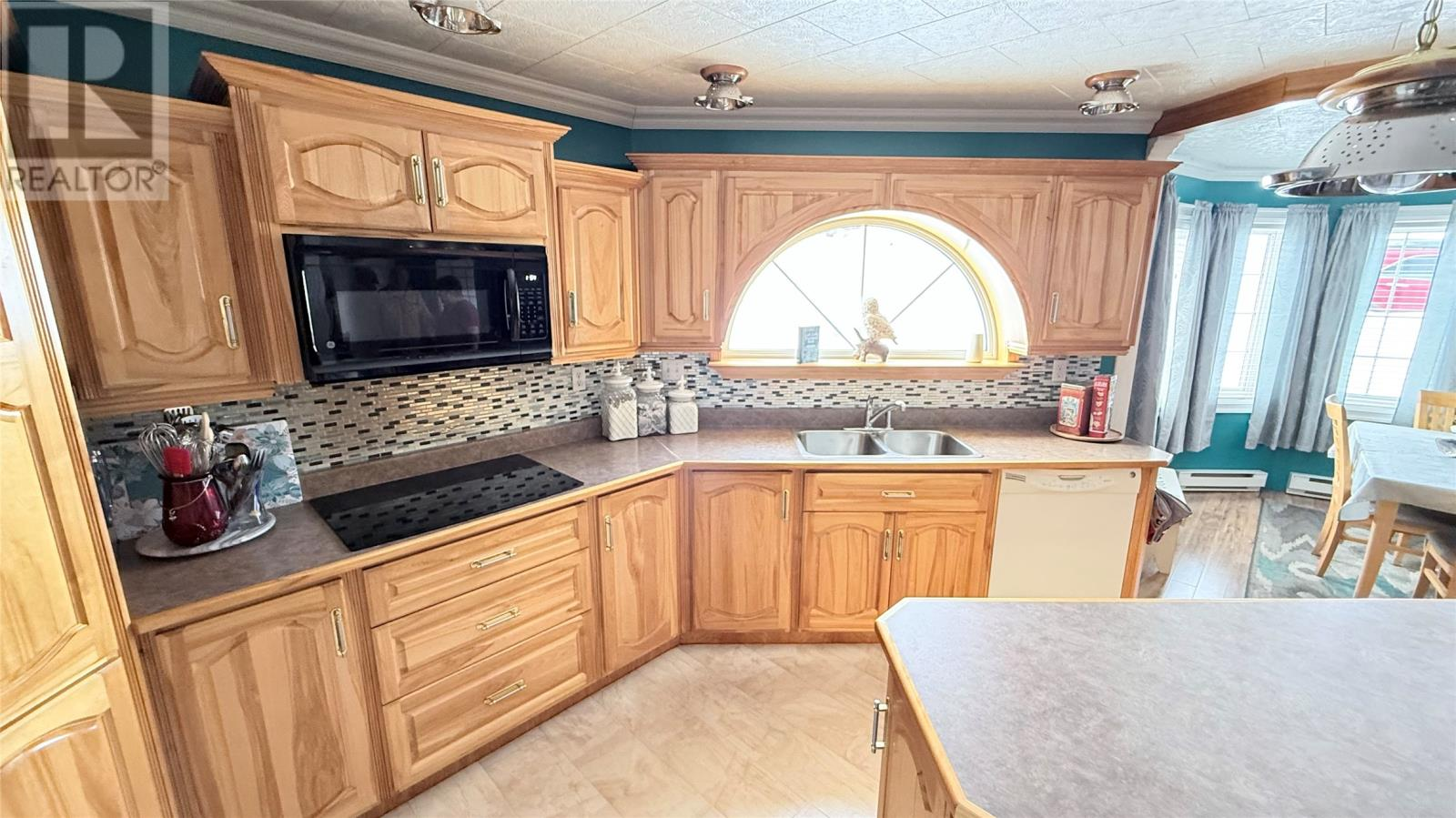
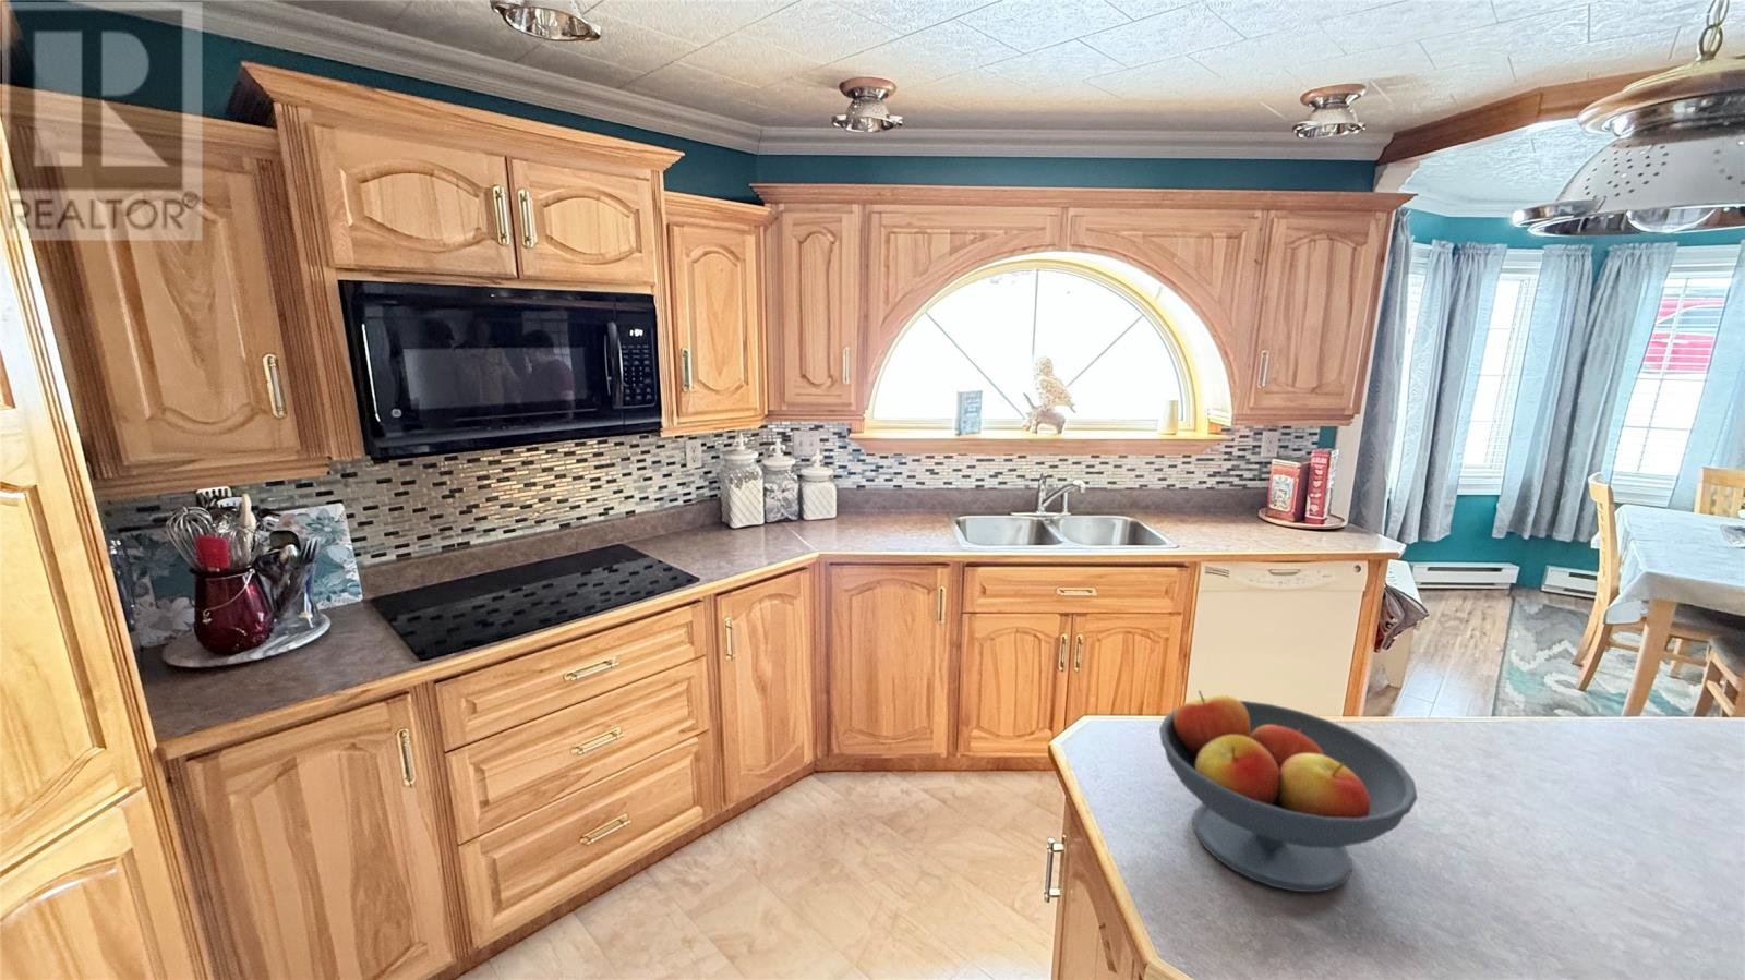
+ fruit bowl (1275, 780)
